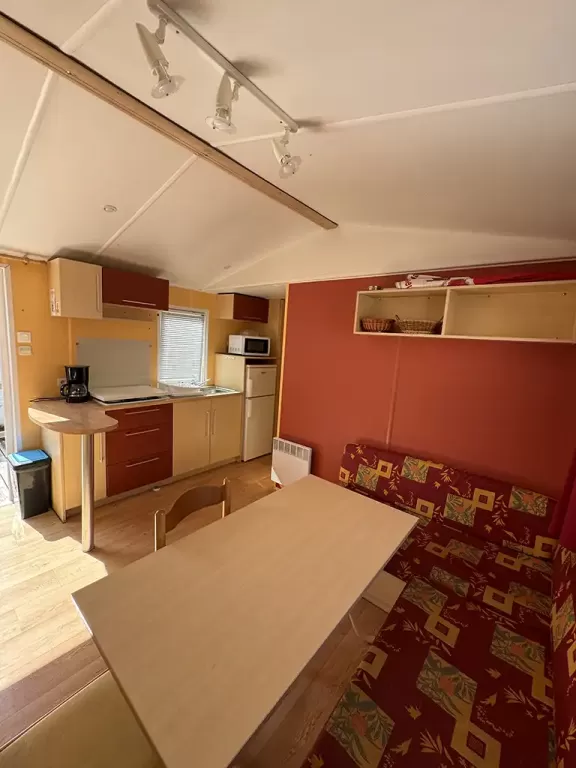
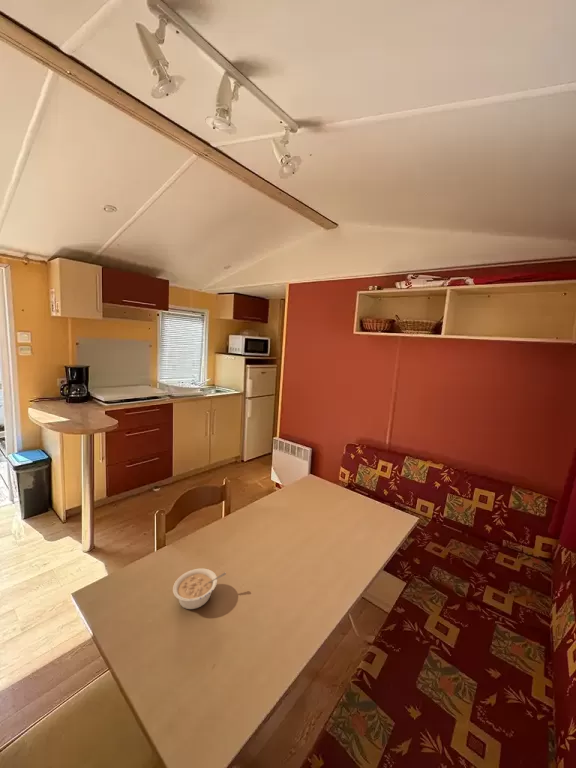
+ legume (196, 587)
